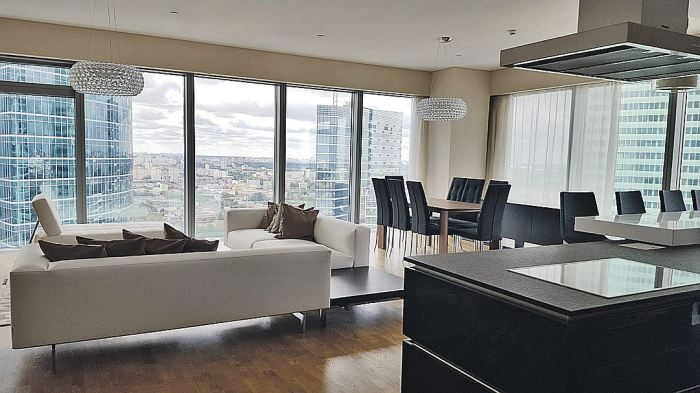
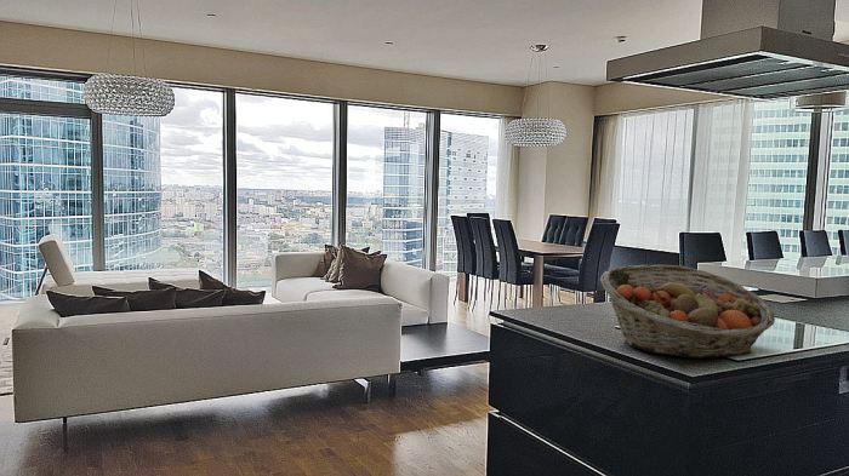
+ fruit basket (684, 308)
